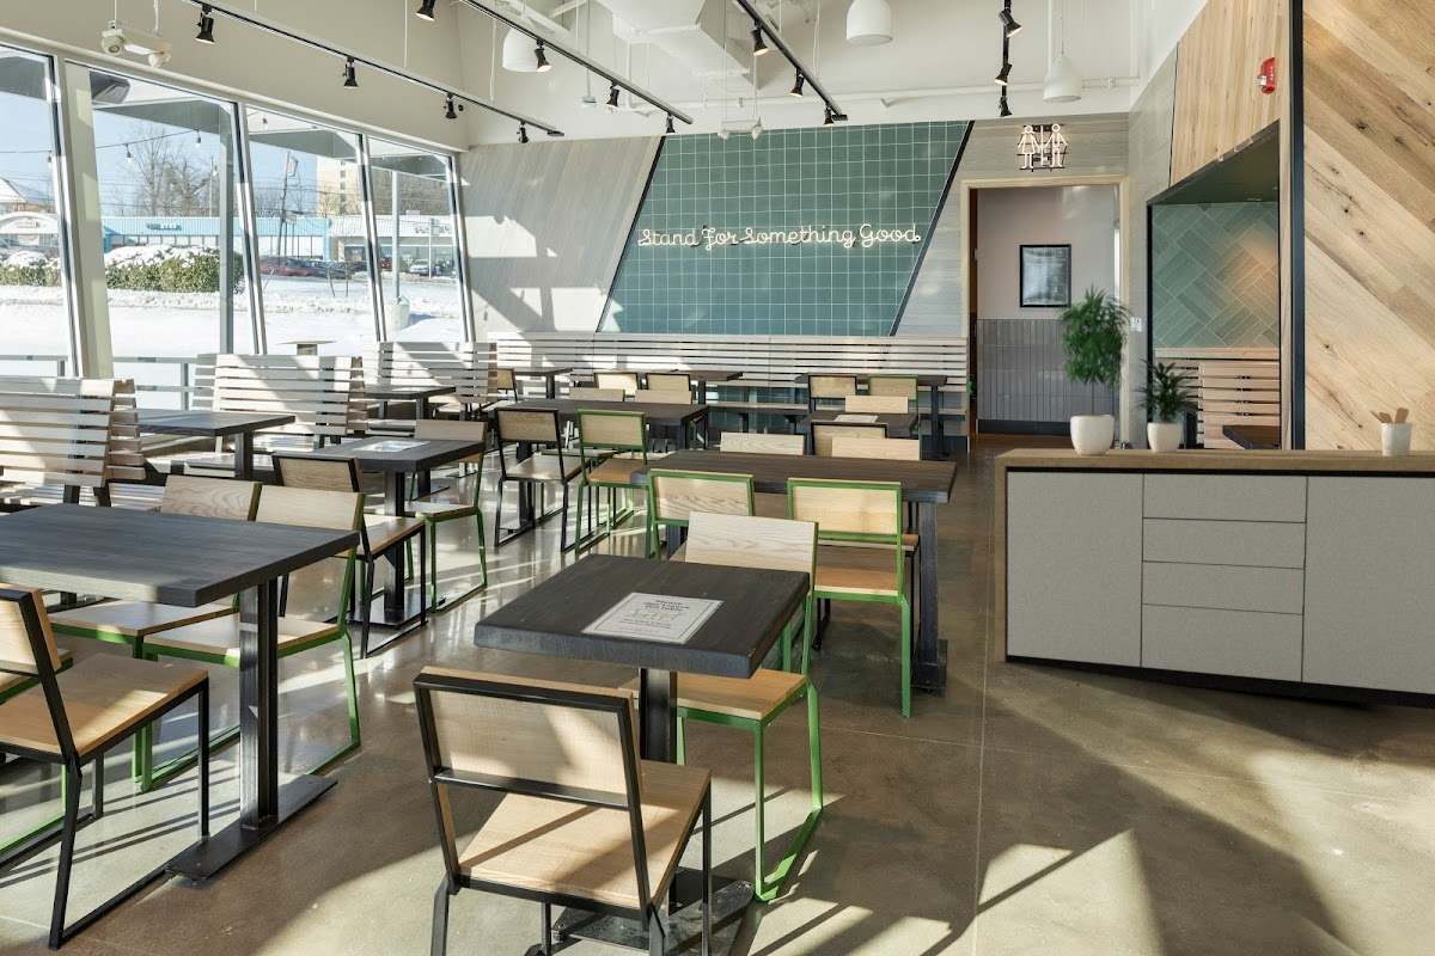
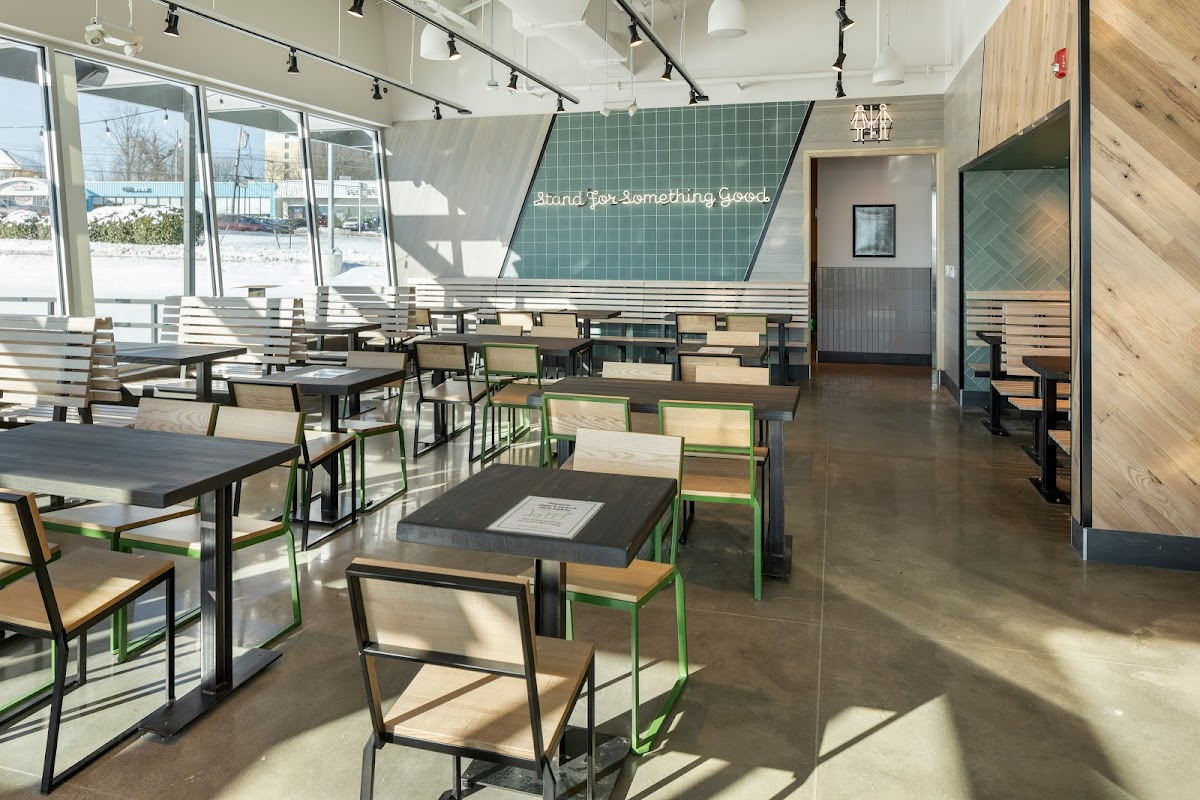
- utensil holder (1388, 430)
- sideboard (1220, 564)
- potted plant (1124, 364)
